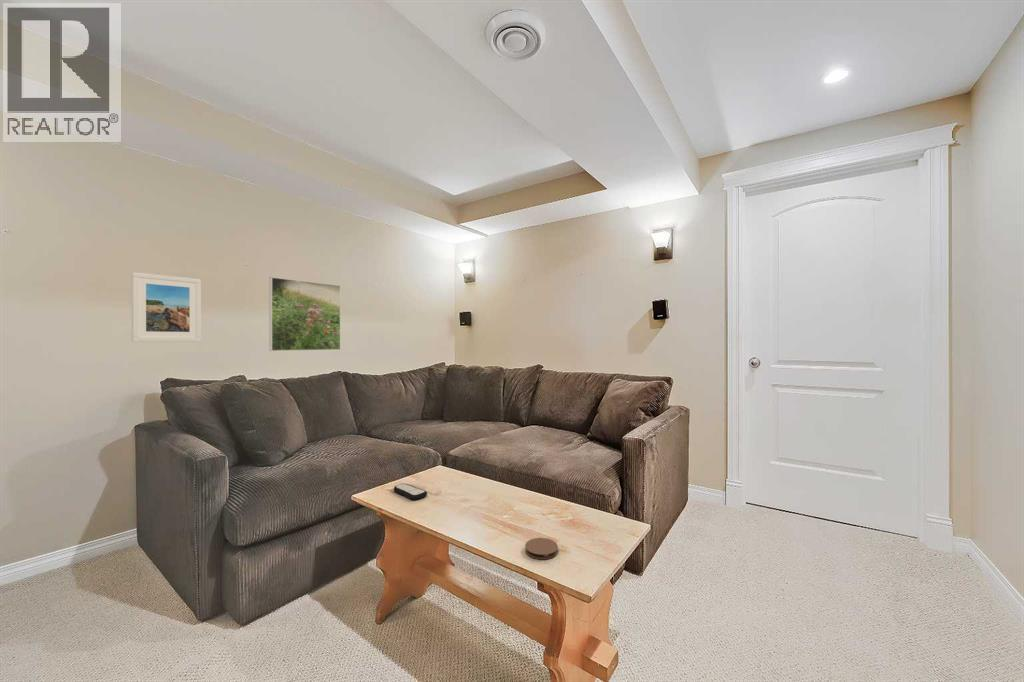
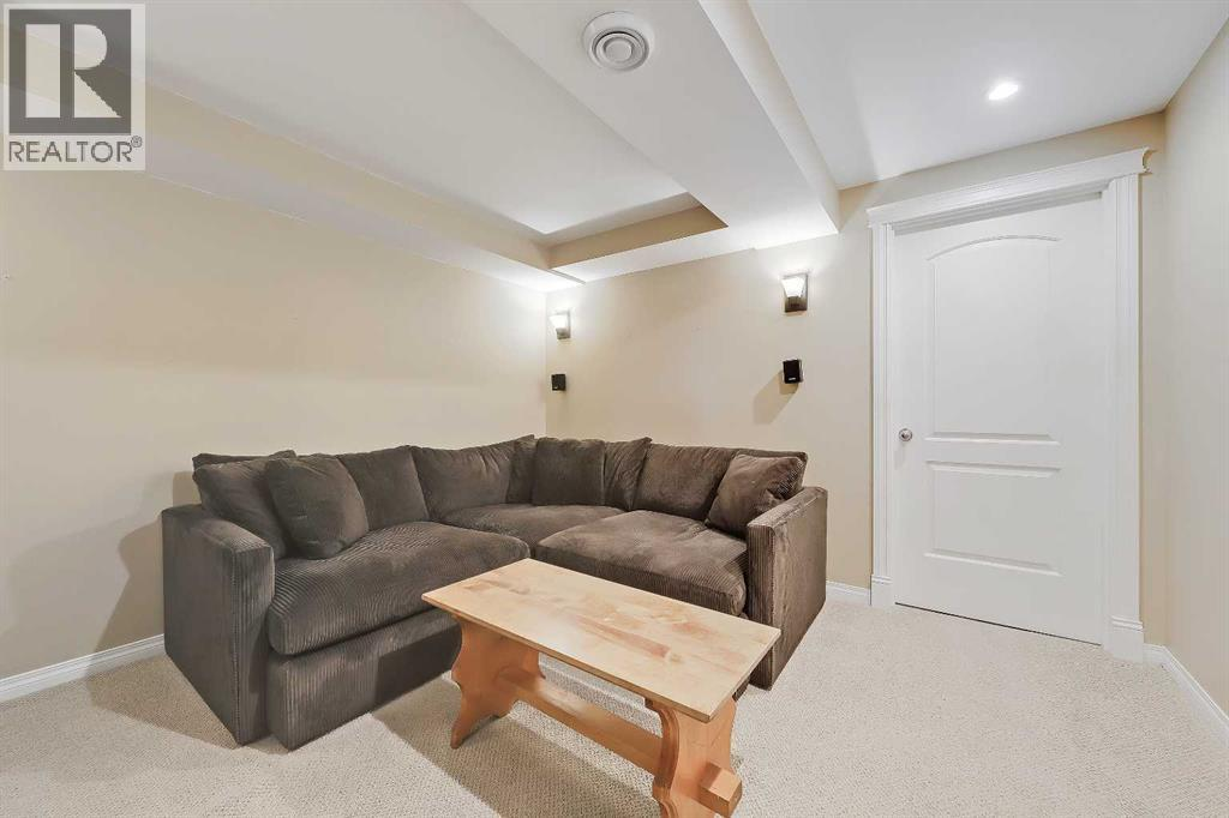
- remote control (409, 491)
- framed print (307, 316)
- coaster (541, 548)
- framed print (168, 308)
